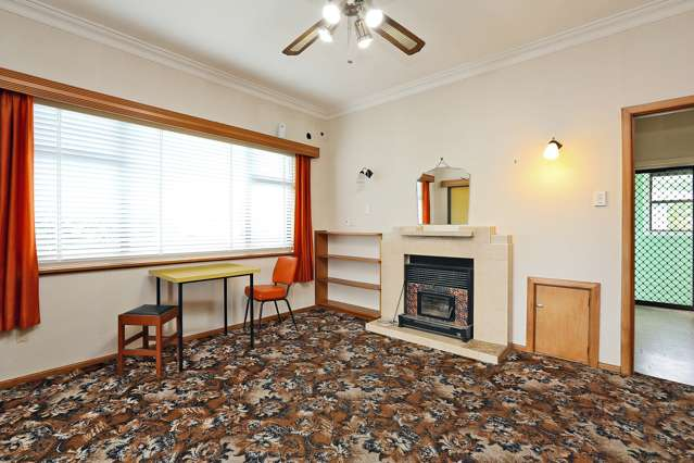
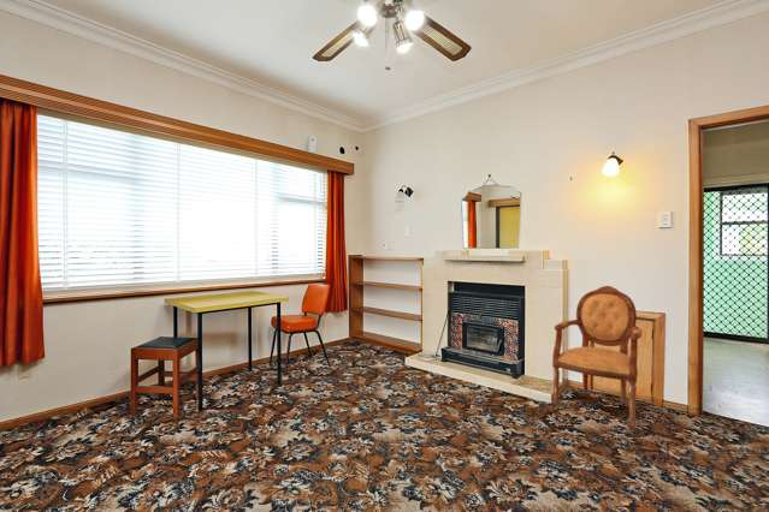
+ armchair (599, 344)
